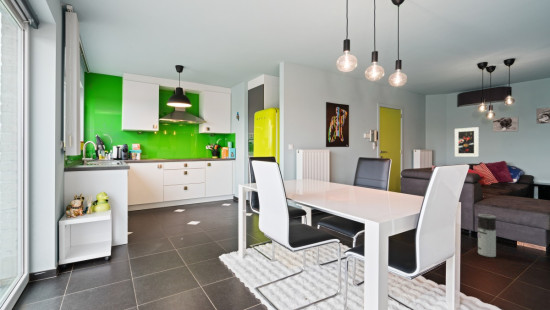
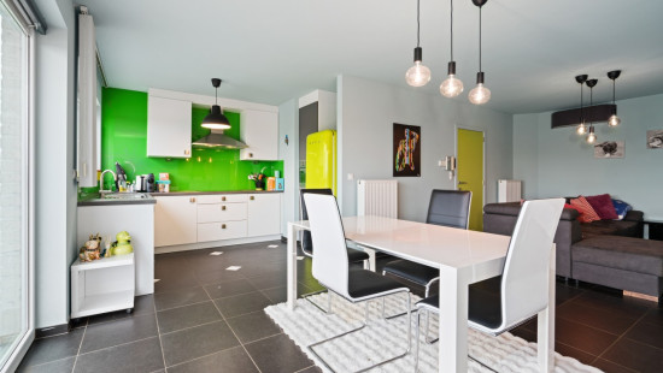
- air purifier (486, 234)
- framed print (466, 142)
